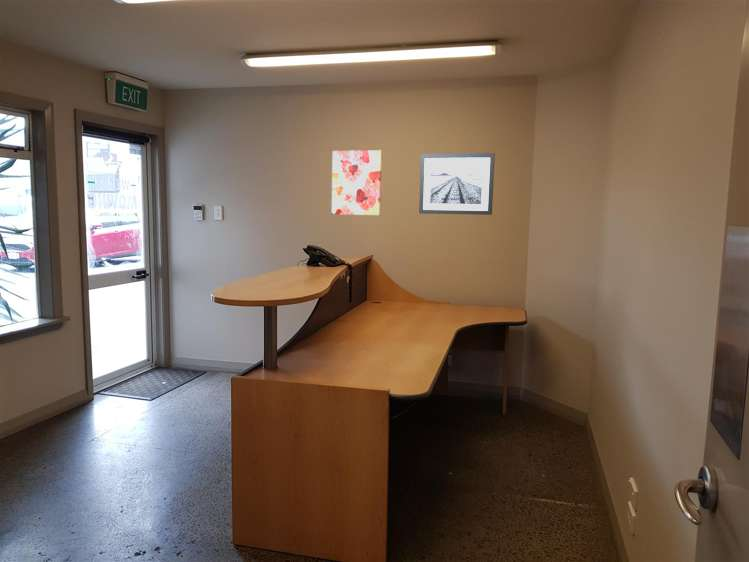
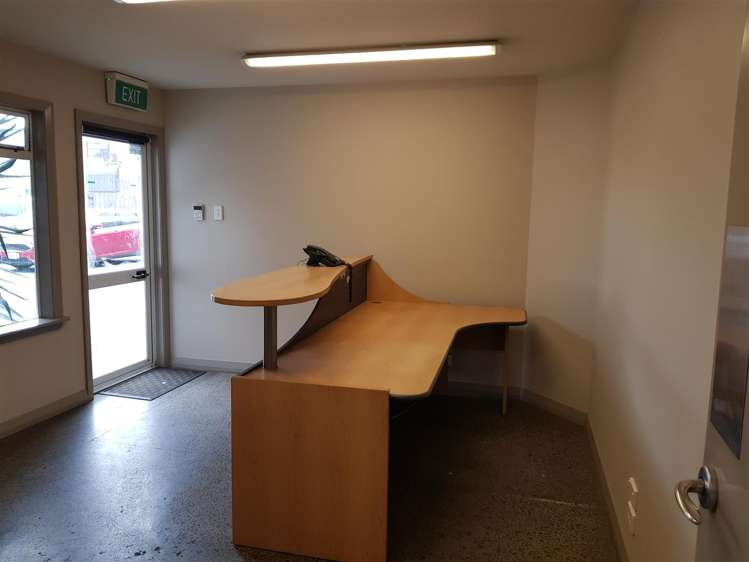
- wall art (356, 182)
- wall art (456, 184)
